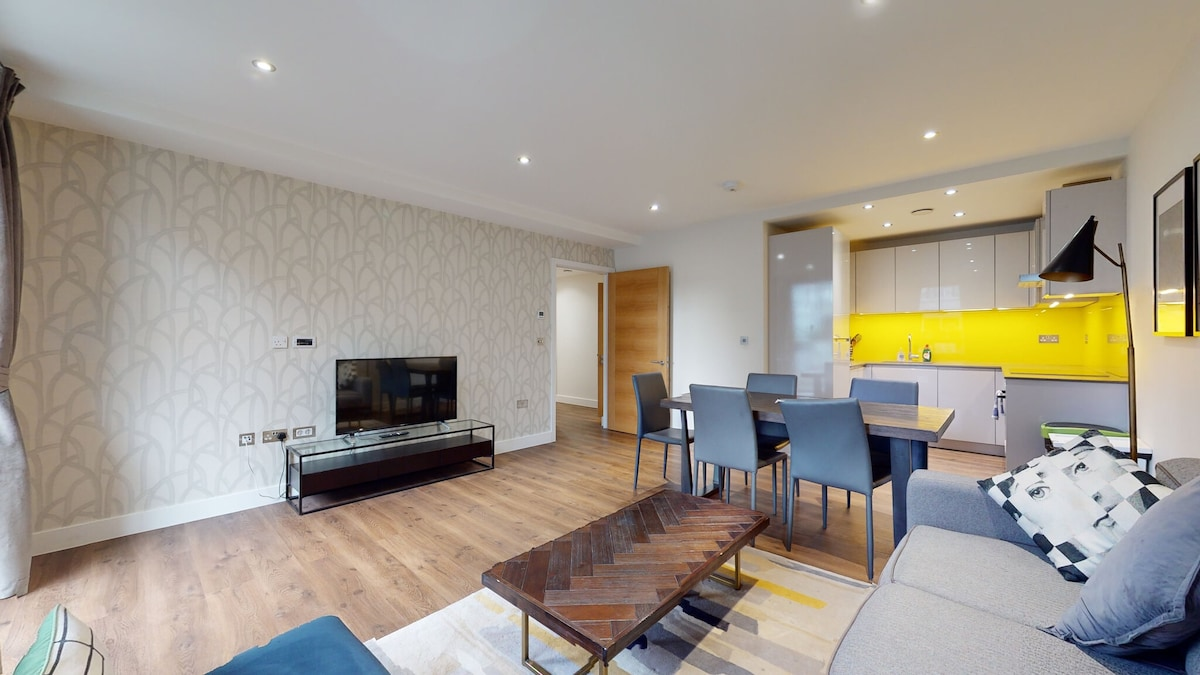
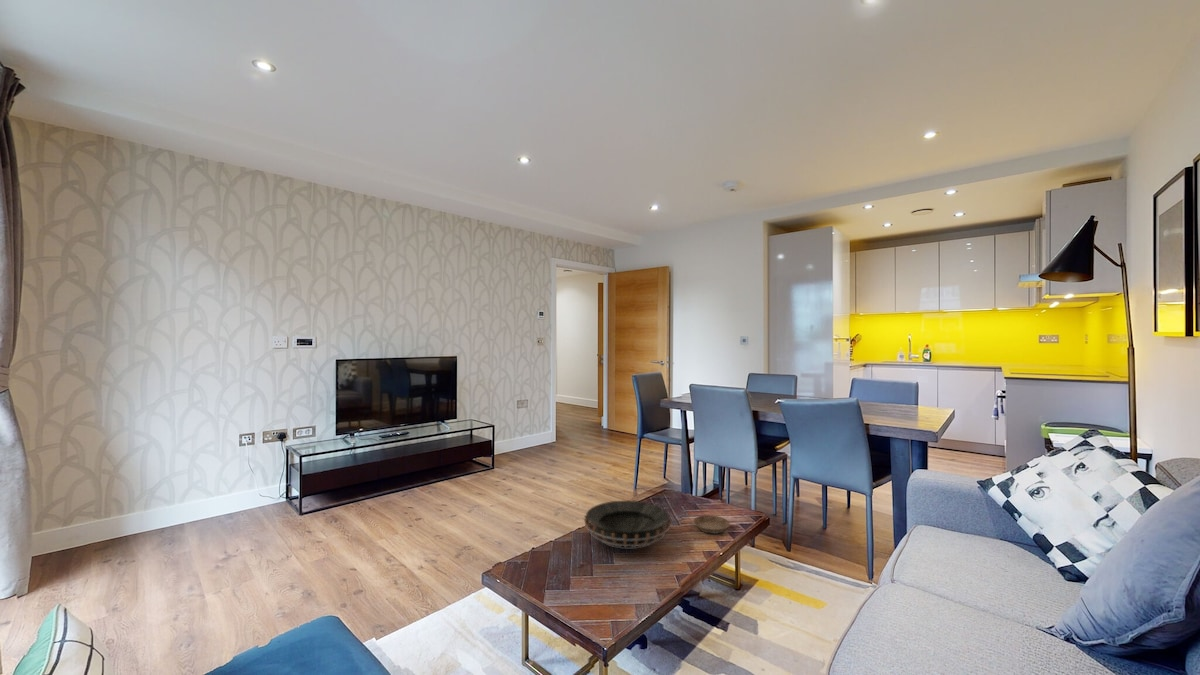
+ saucer (711, 525)
+ decorative bowl (627, 527)
